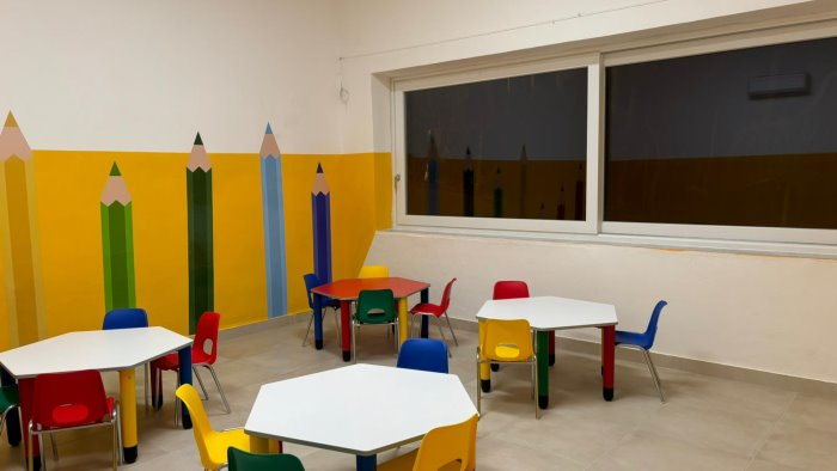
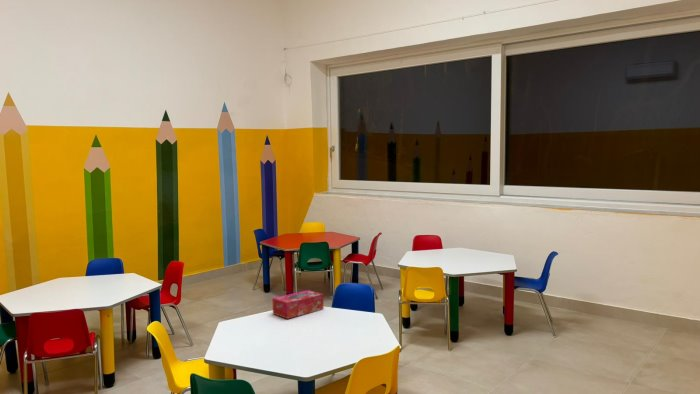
+ tissue box (298, 303)
